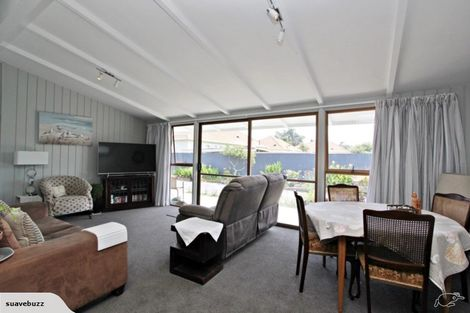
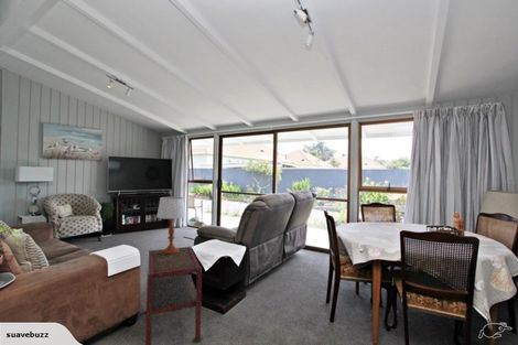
+ side table (172, 291)
+ table lamp (171, 224)
